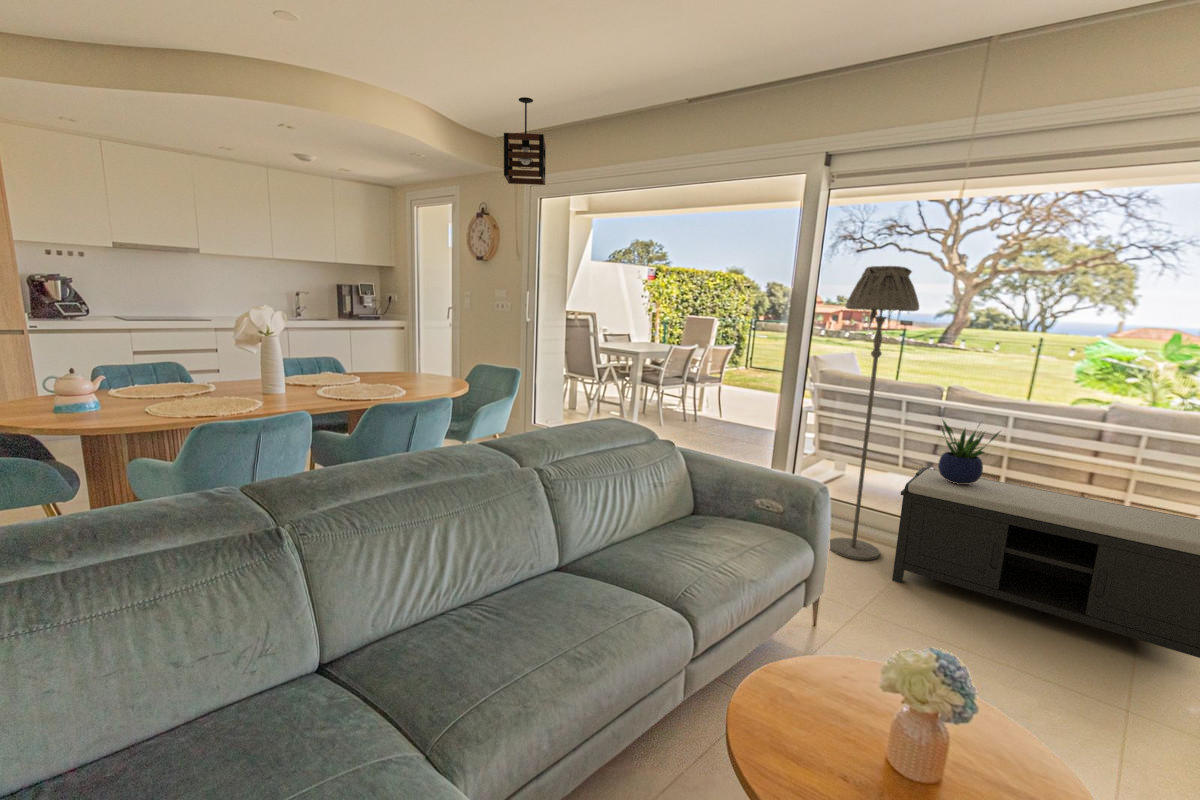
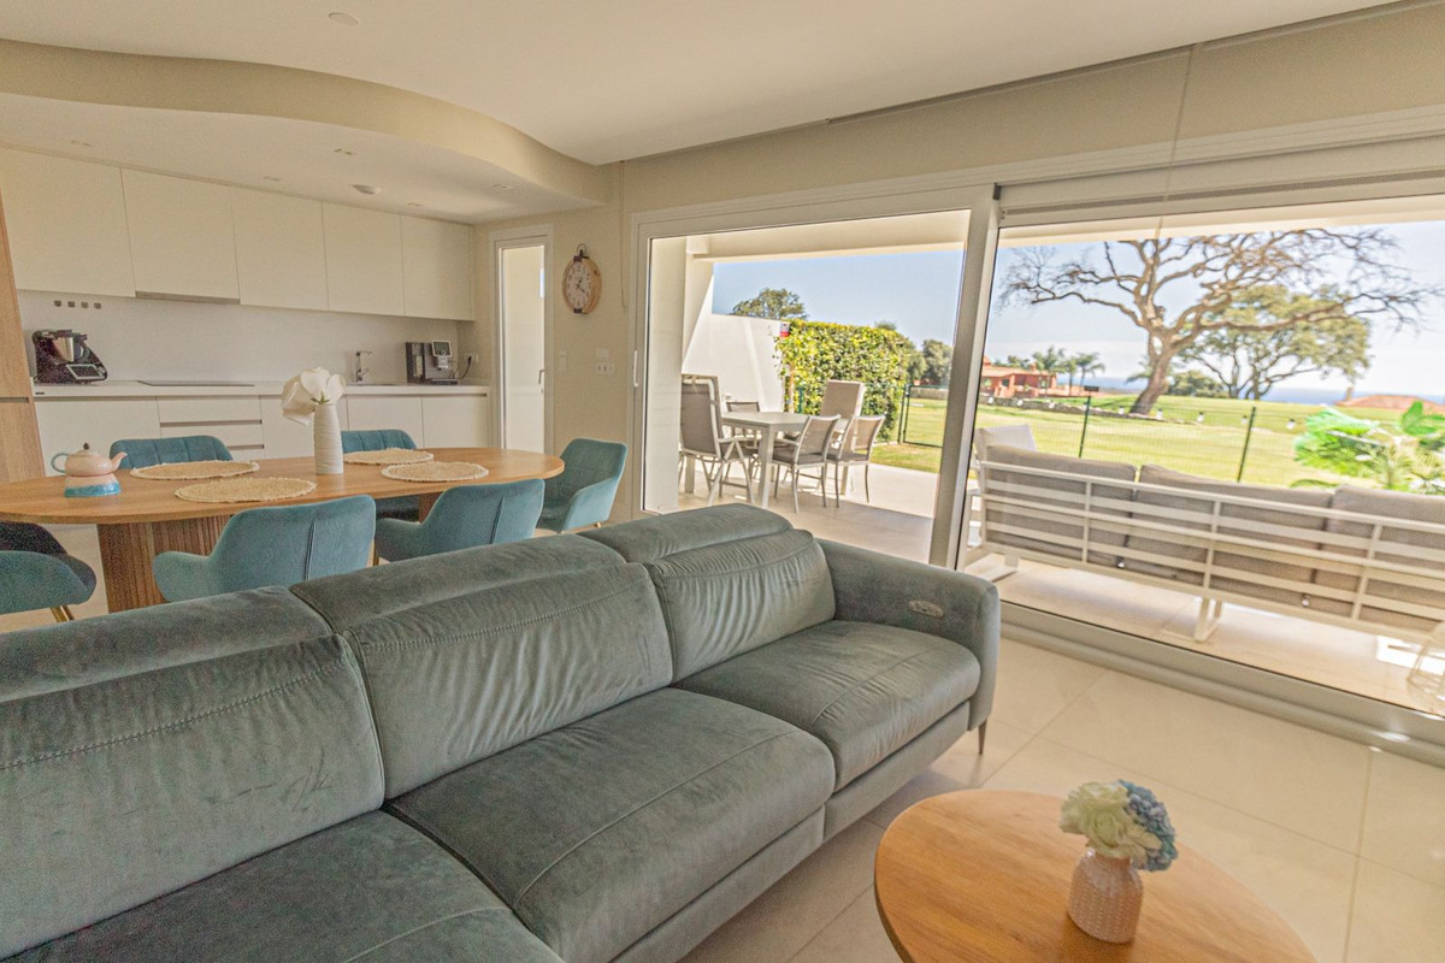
- pendant light (525, 140)
- floor lamp (868, 414)
- potted plant (966, 452)
- bench (1048, 556)
